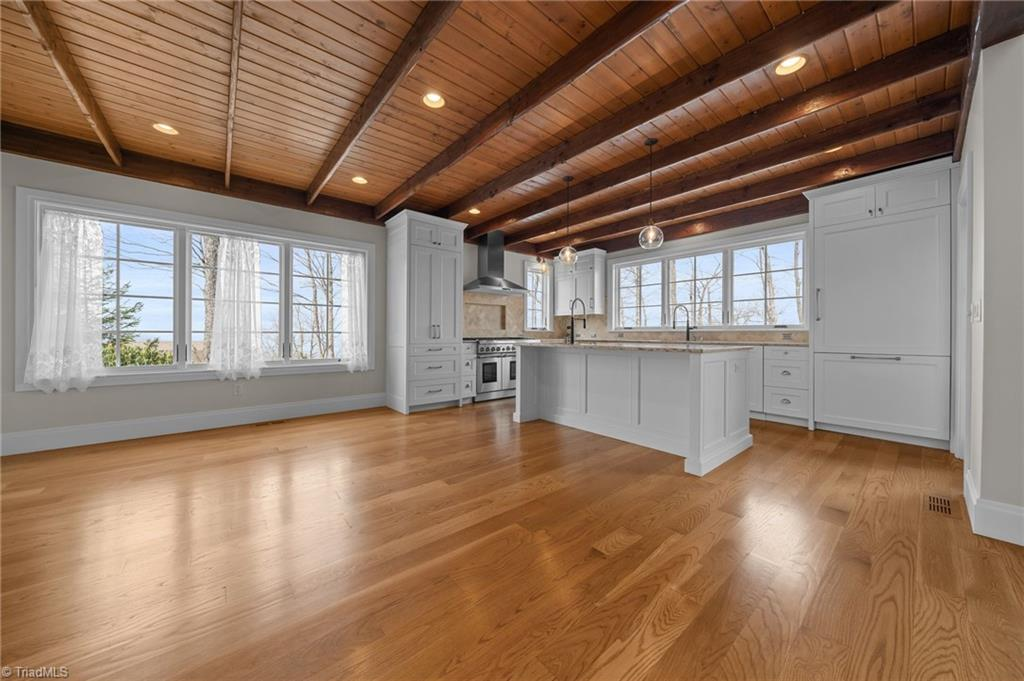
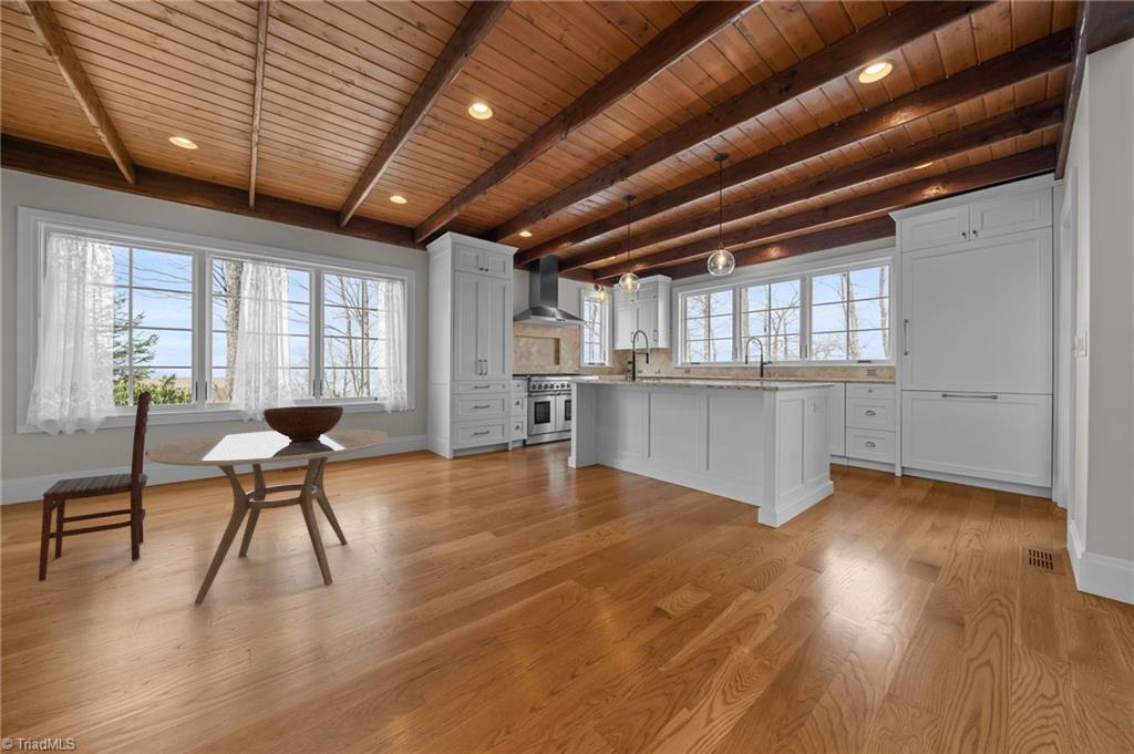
+ fruit bowl (305, 423)
+ dining table (282, 505)
+ dining chair (97, 476)
